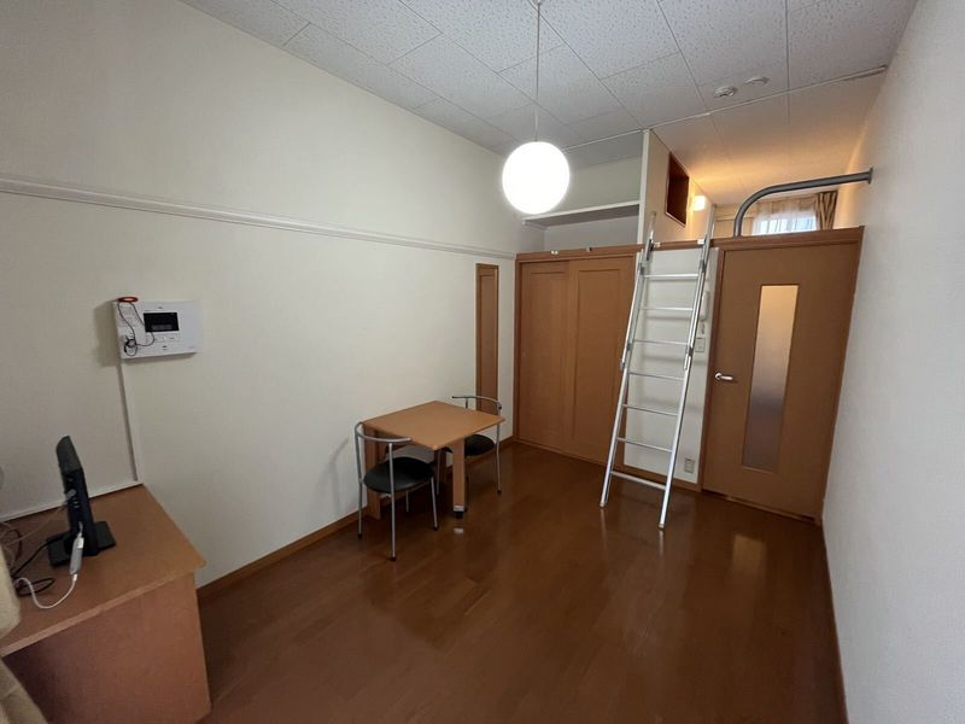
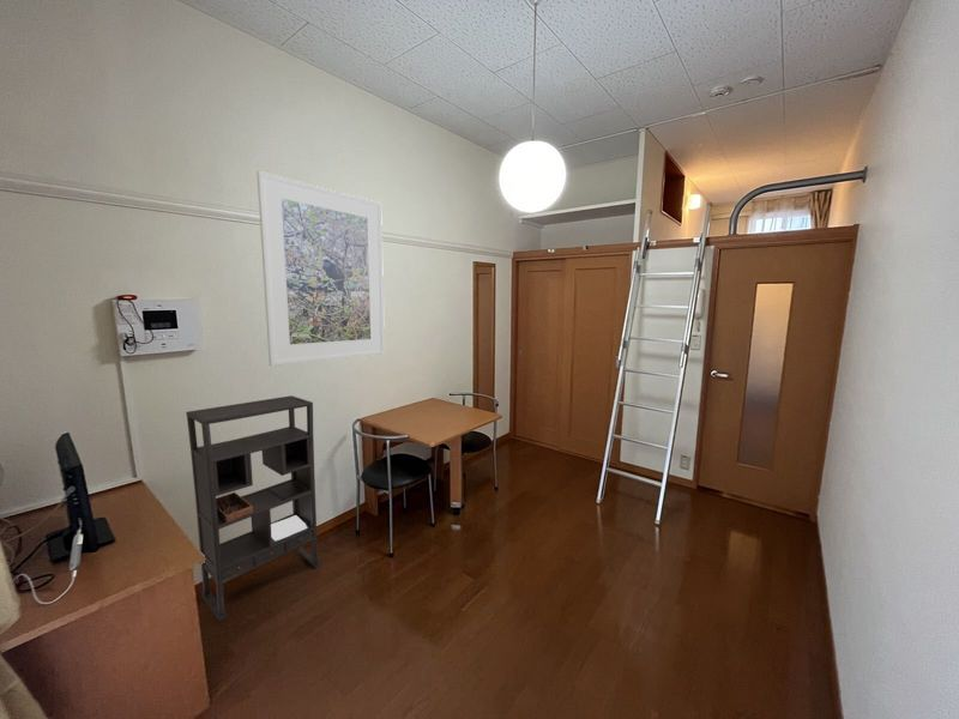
+ bookshelf (259, 495)
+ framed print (330, 277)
